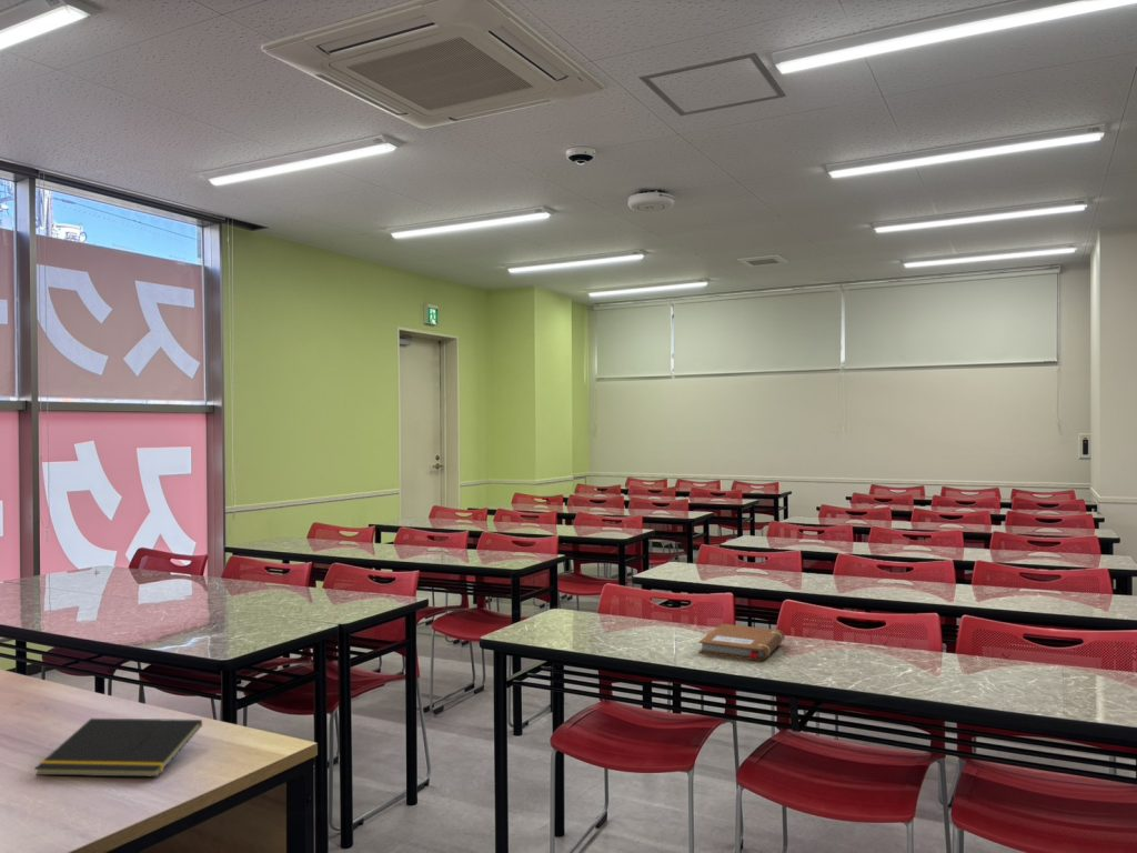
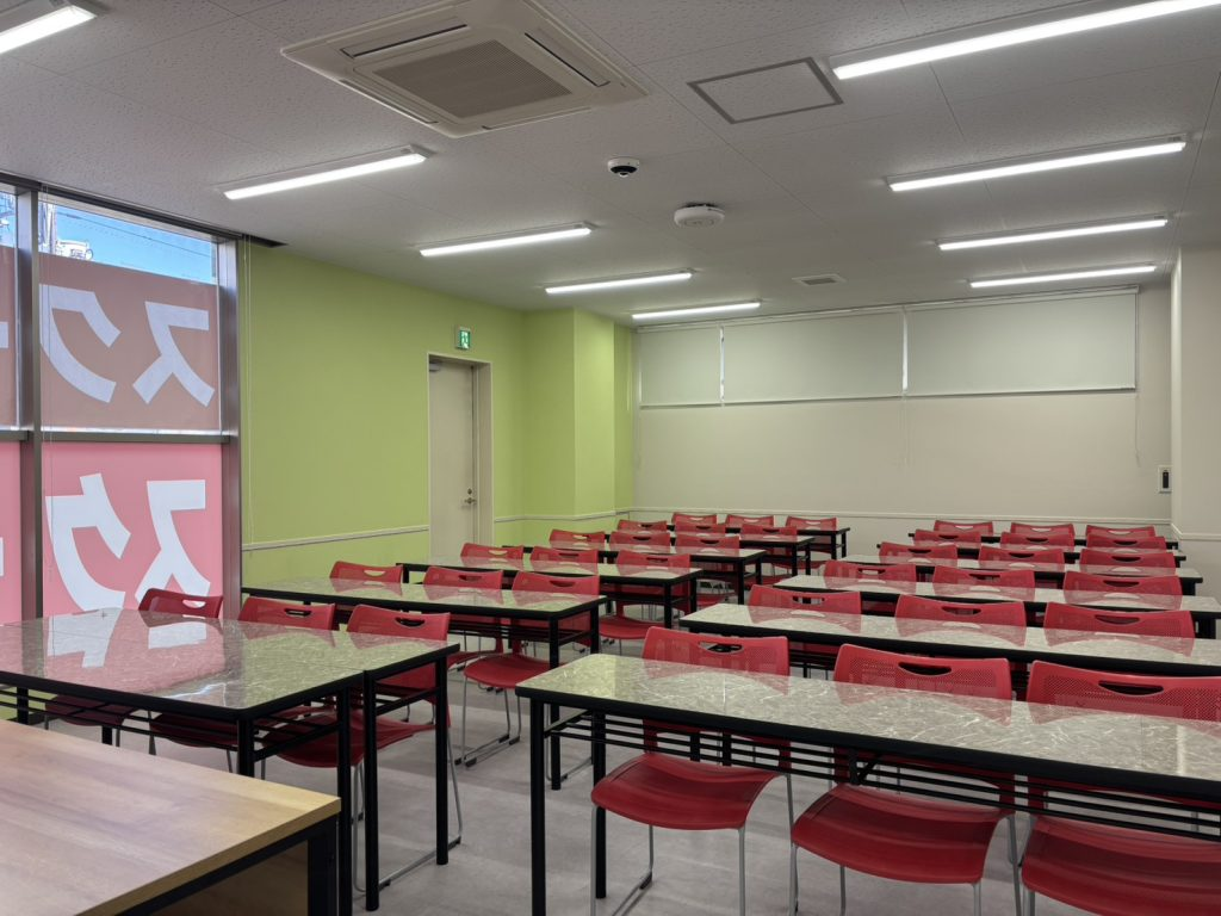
- notepad (122, 745)
- notebook (742, 642)
